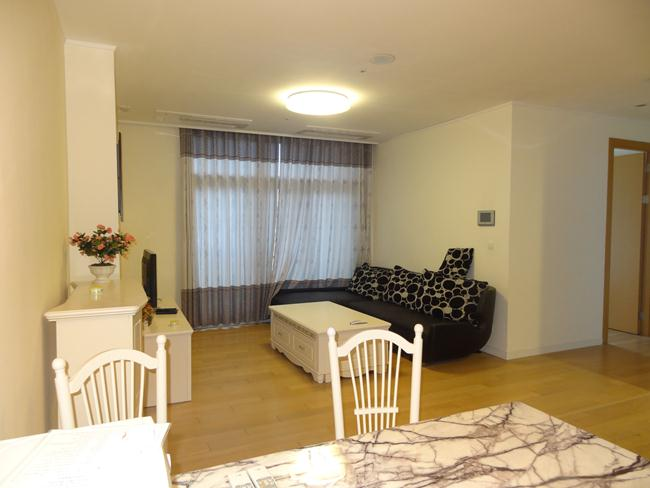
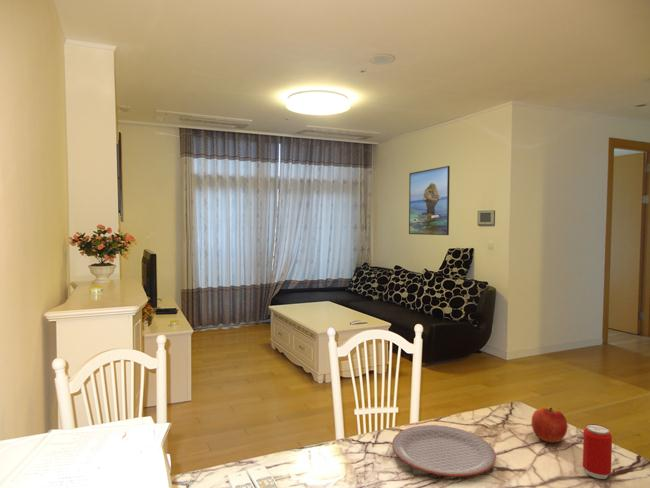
+ apple (548, 422)
+ plate (442, 451)
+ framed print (427, 202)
+ beverage can (597, 451)
